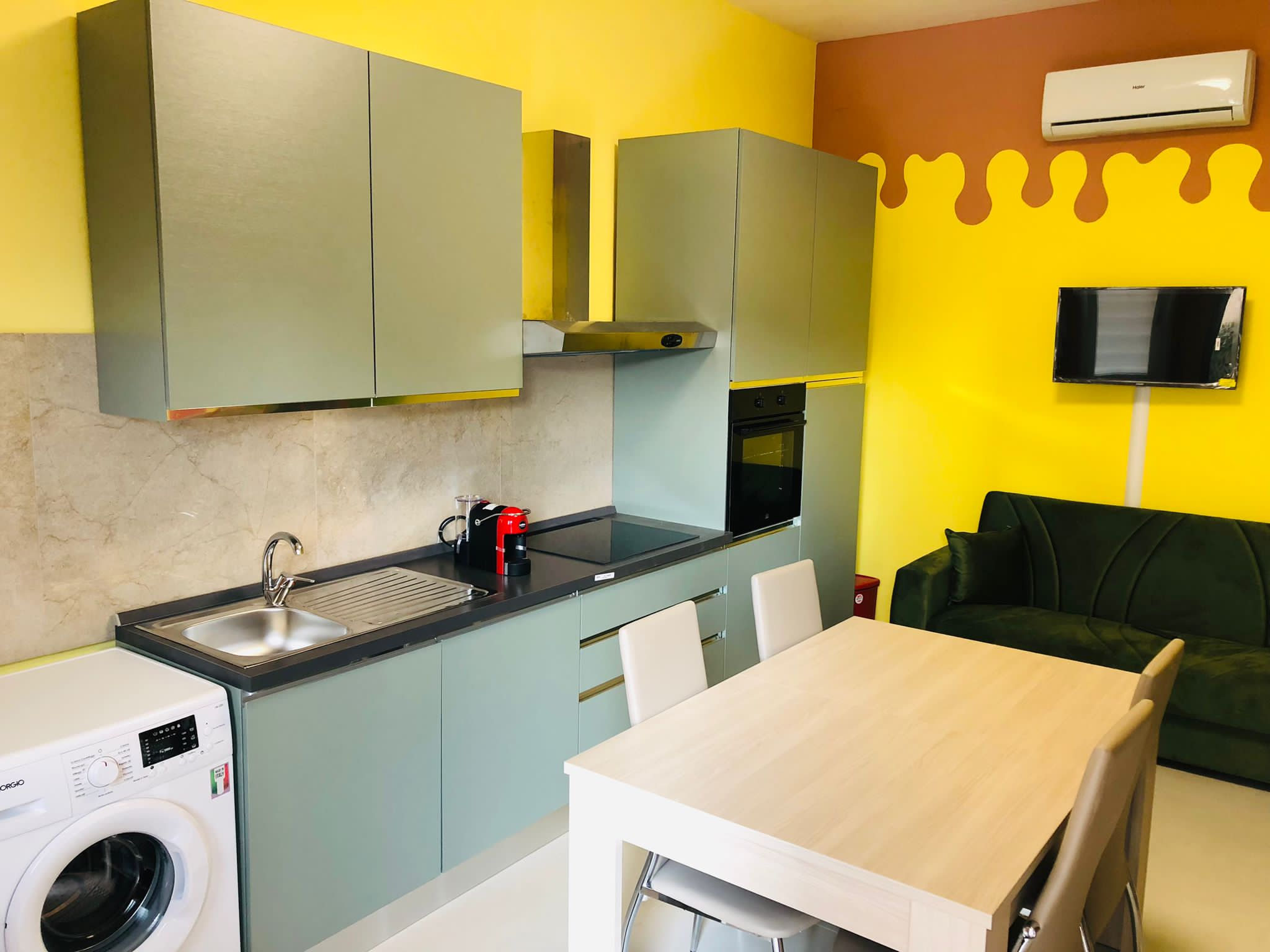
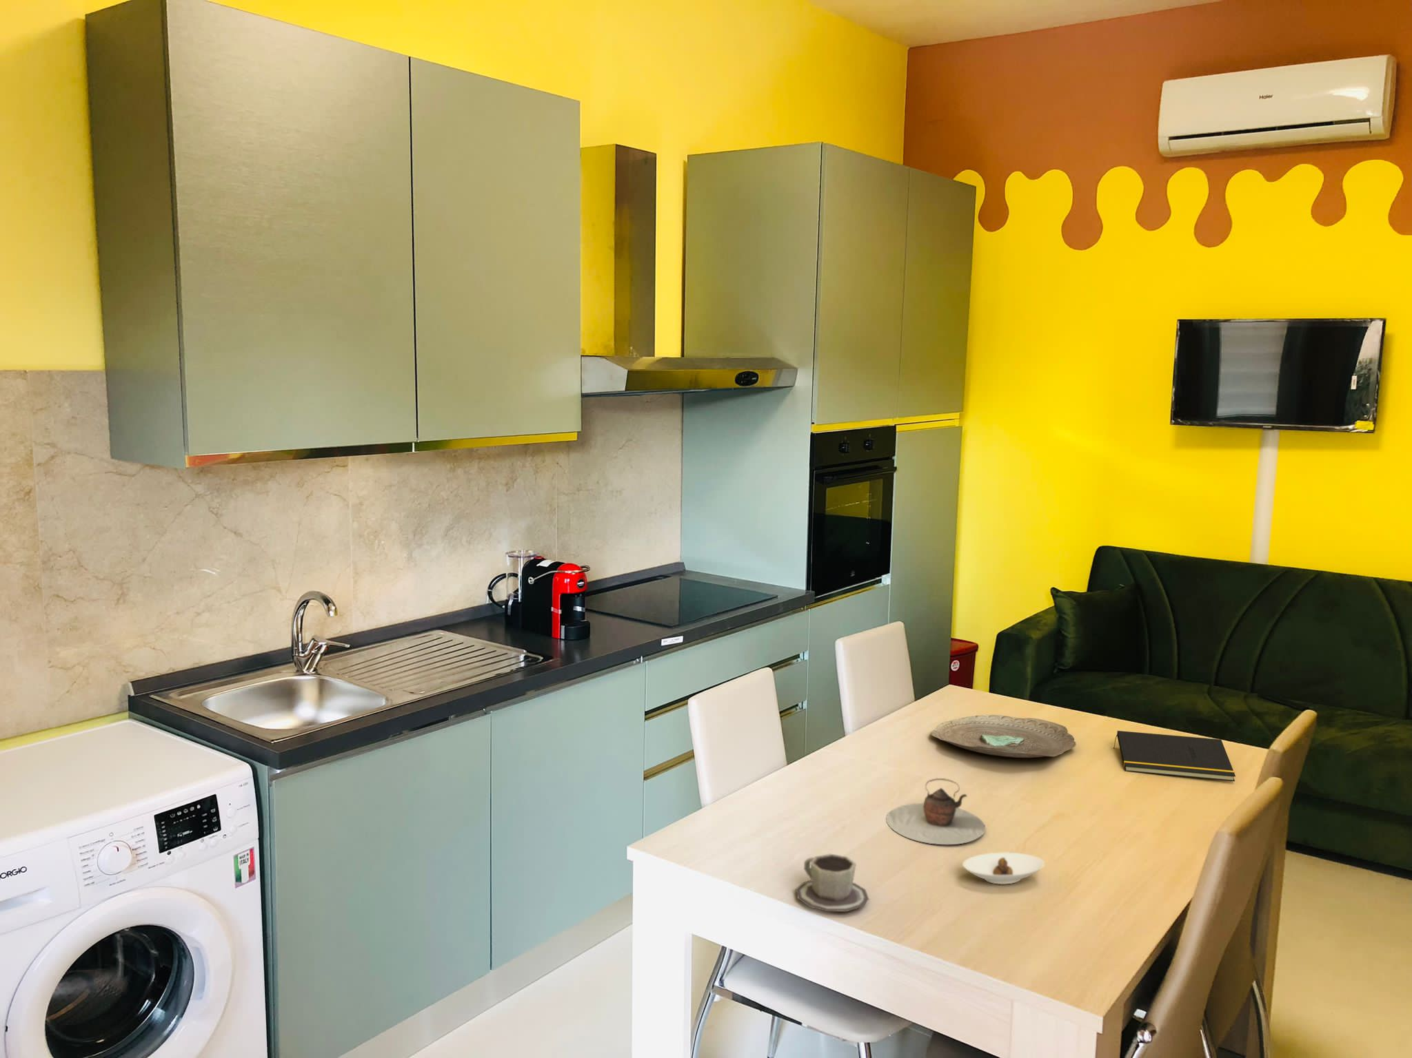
+ cup (832, 880)
+ saucer (1003, 869)
+ teapot (936, 801)
+ notepad (1173, 755)
+ decorative bowl (1003, 732)
